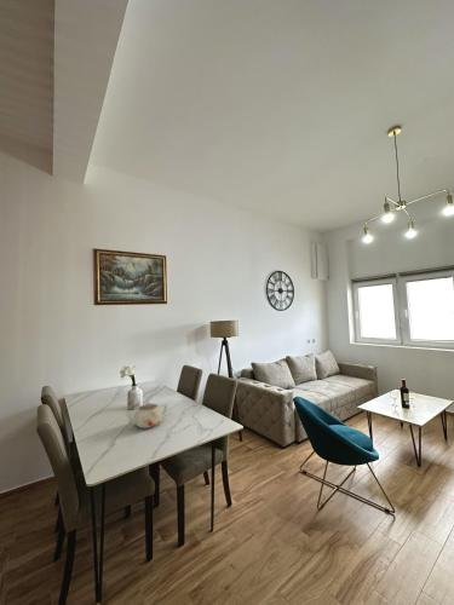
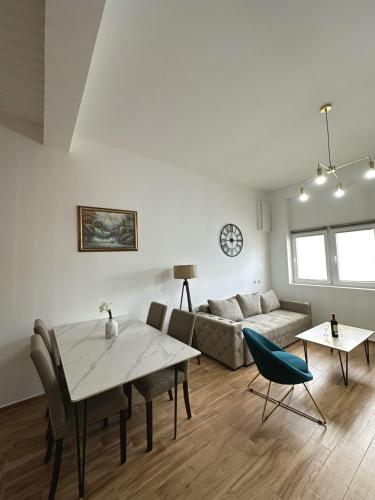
- teapot (146, 414)
